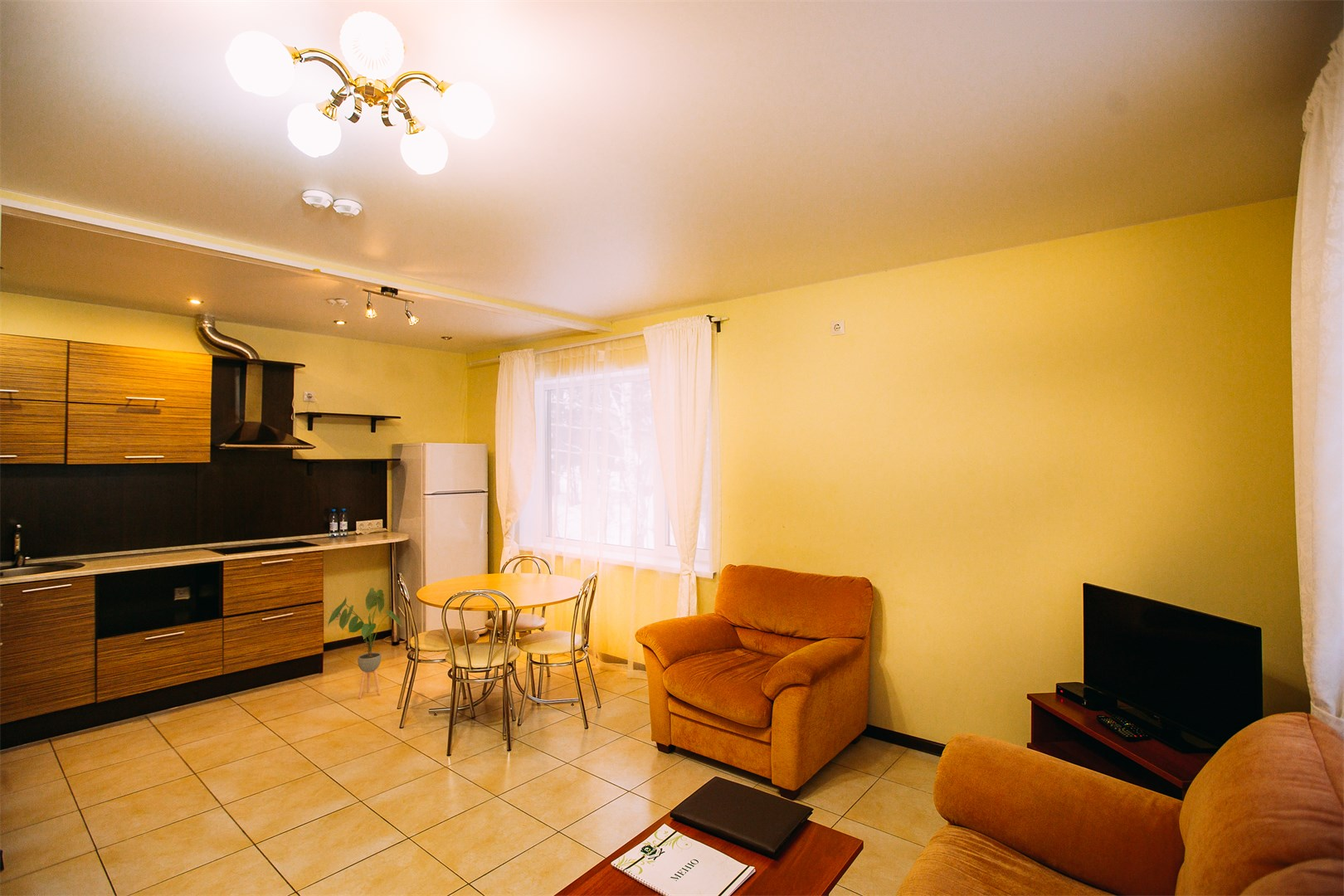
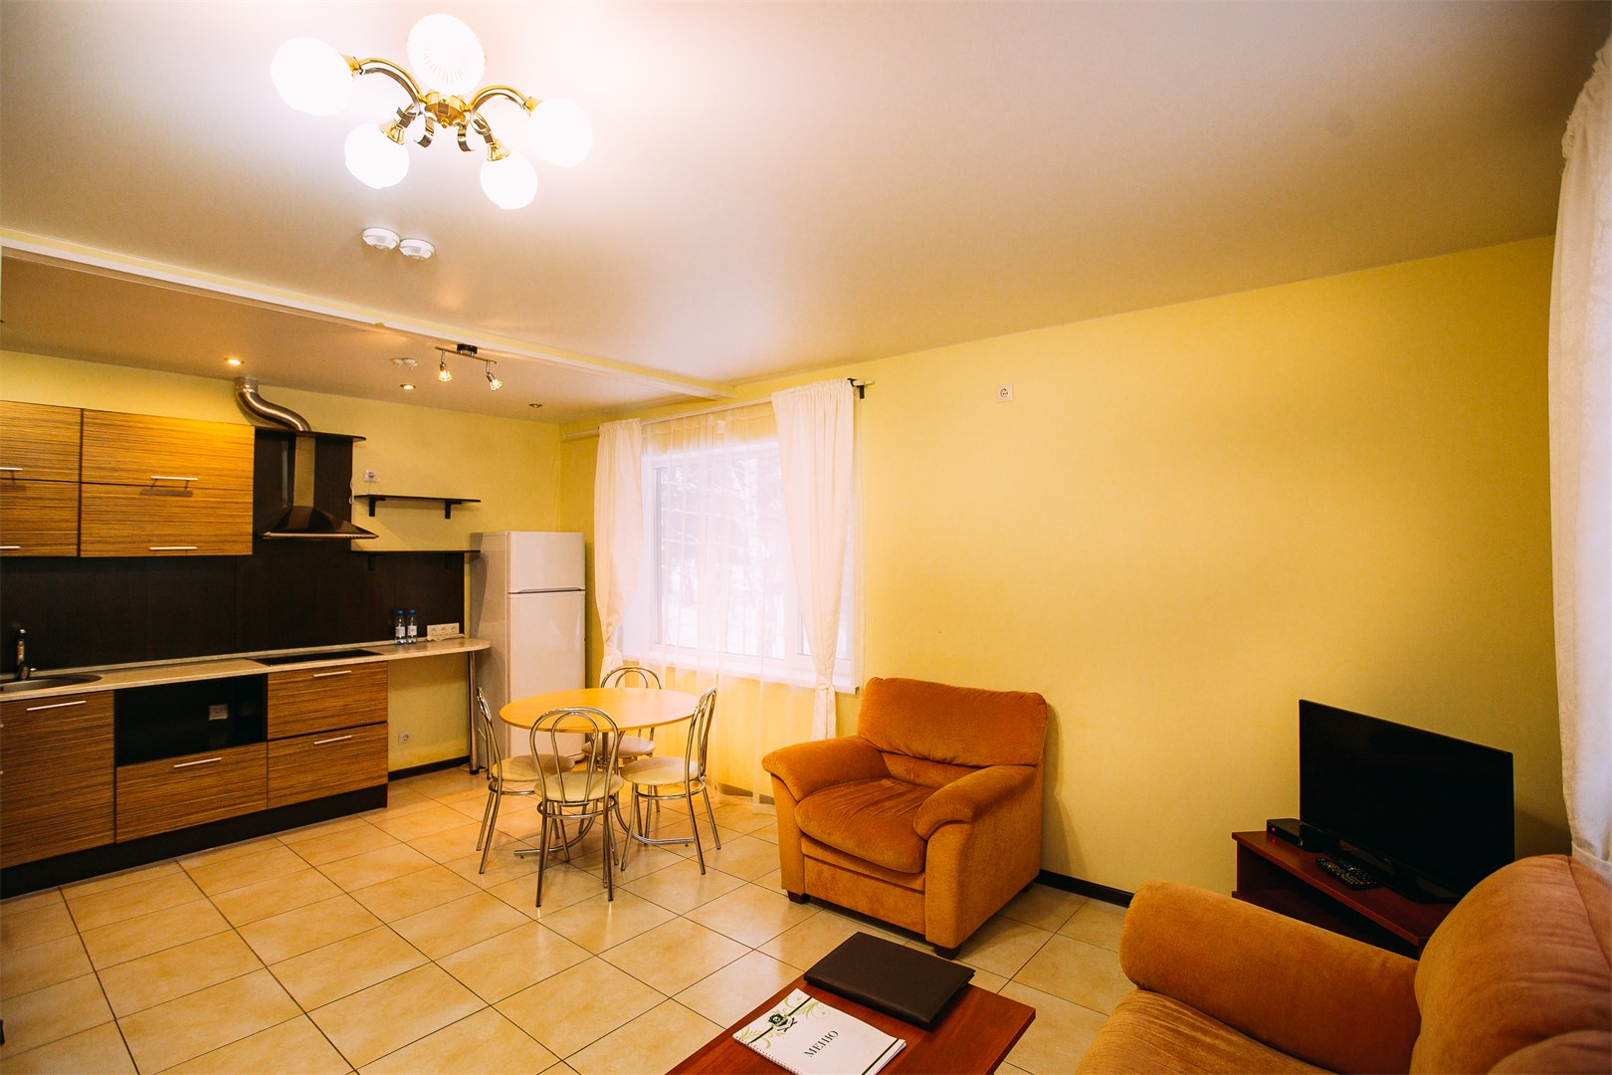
- house plant (366, 642)
